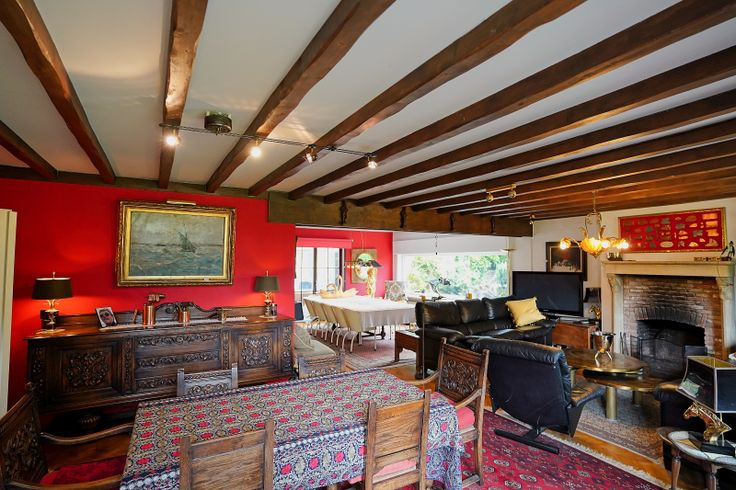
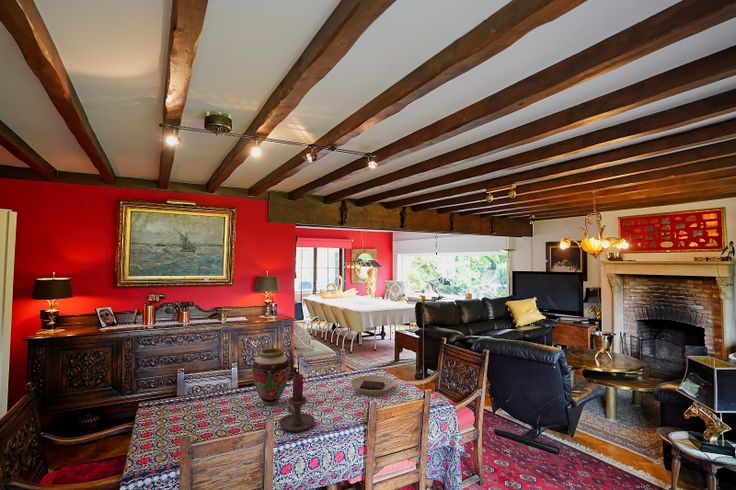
+ vase (271, 376)
+ plate (372, 385)
+ candle holder (296, 398)
